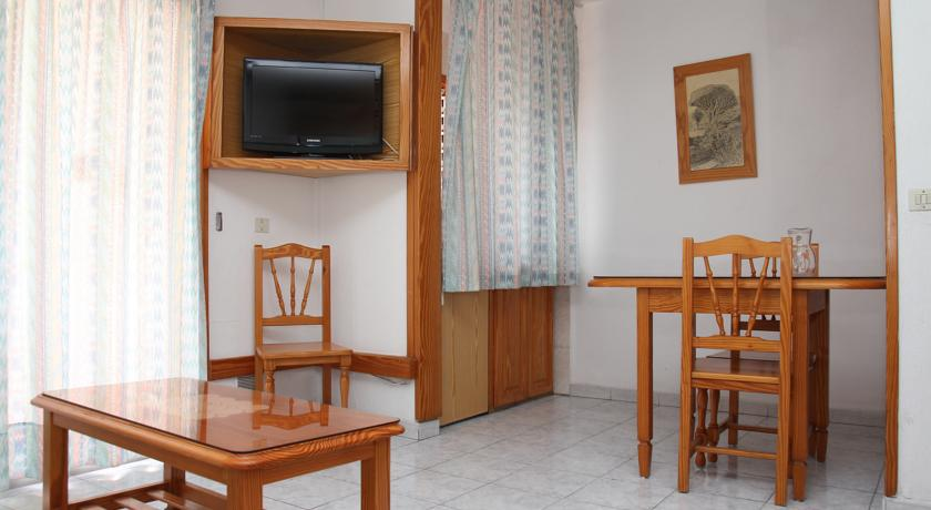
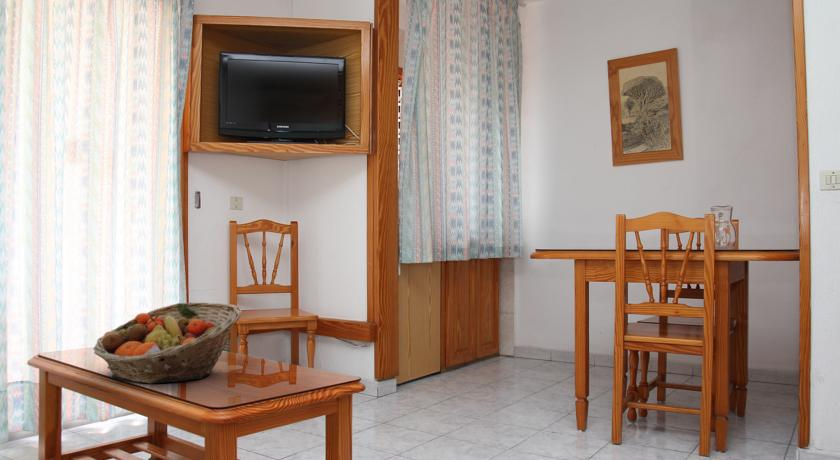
+ fruit basket (169, 339)
